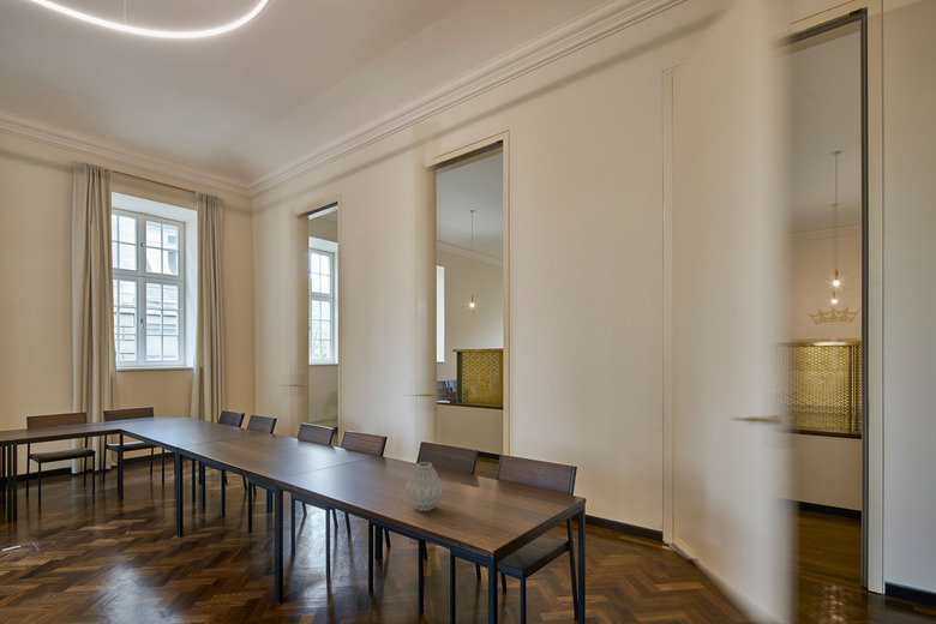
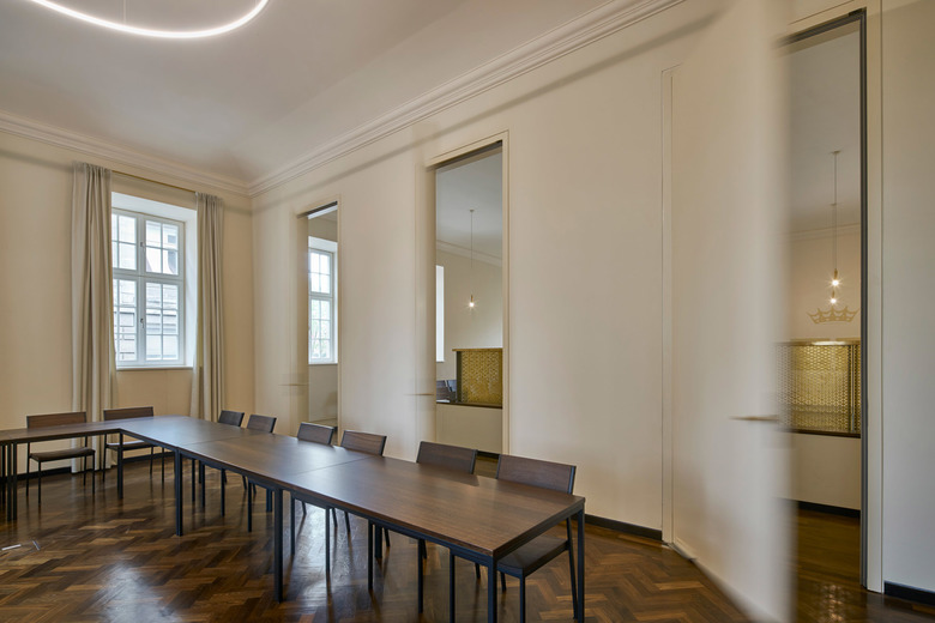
- vase (424, 485)
